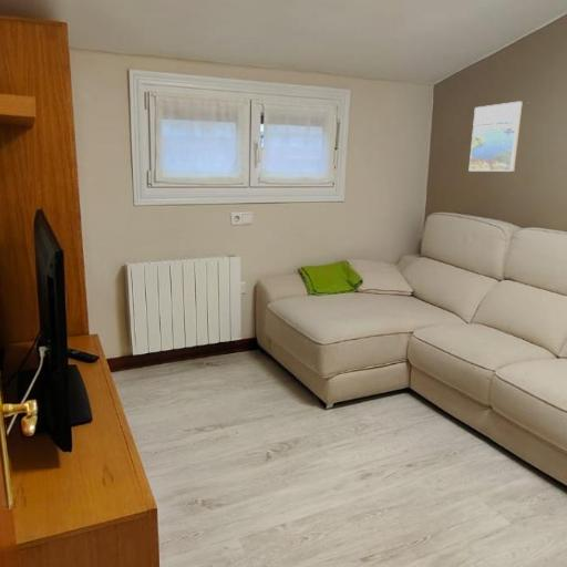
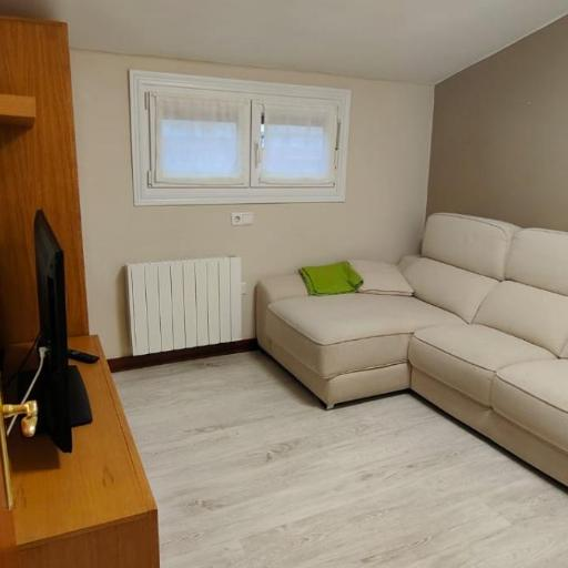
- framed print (494, 138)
